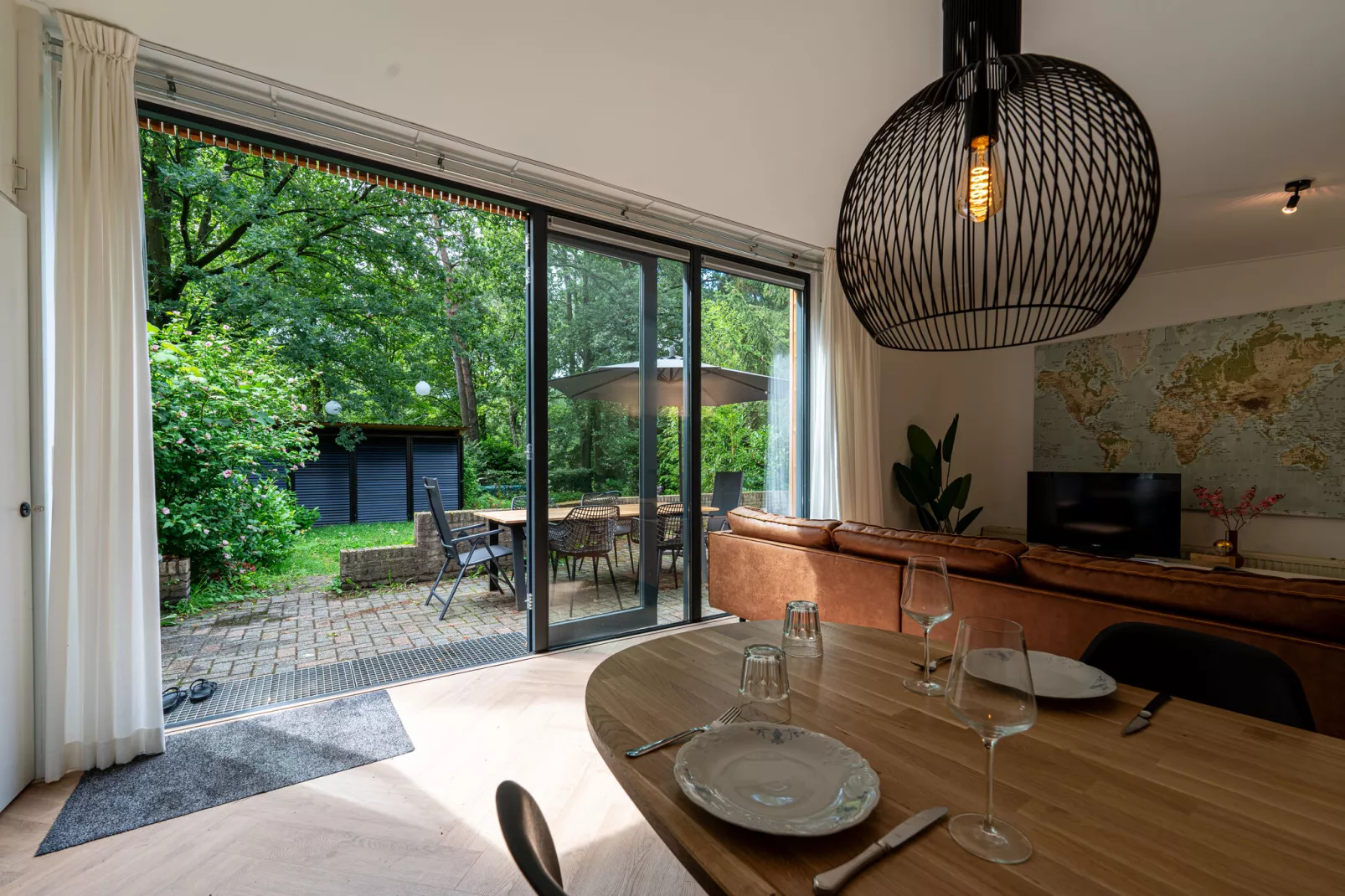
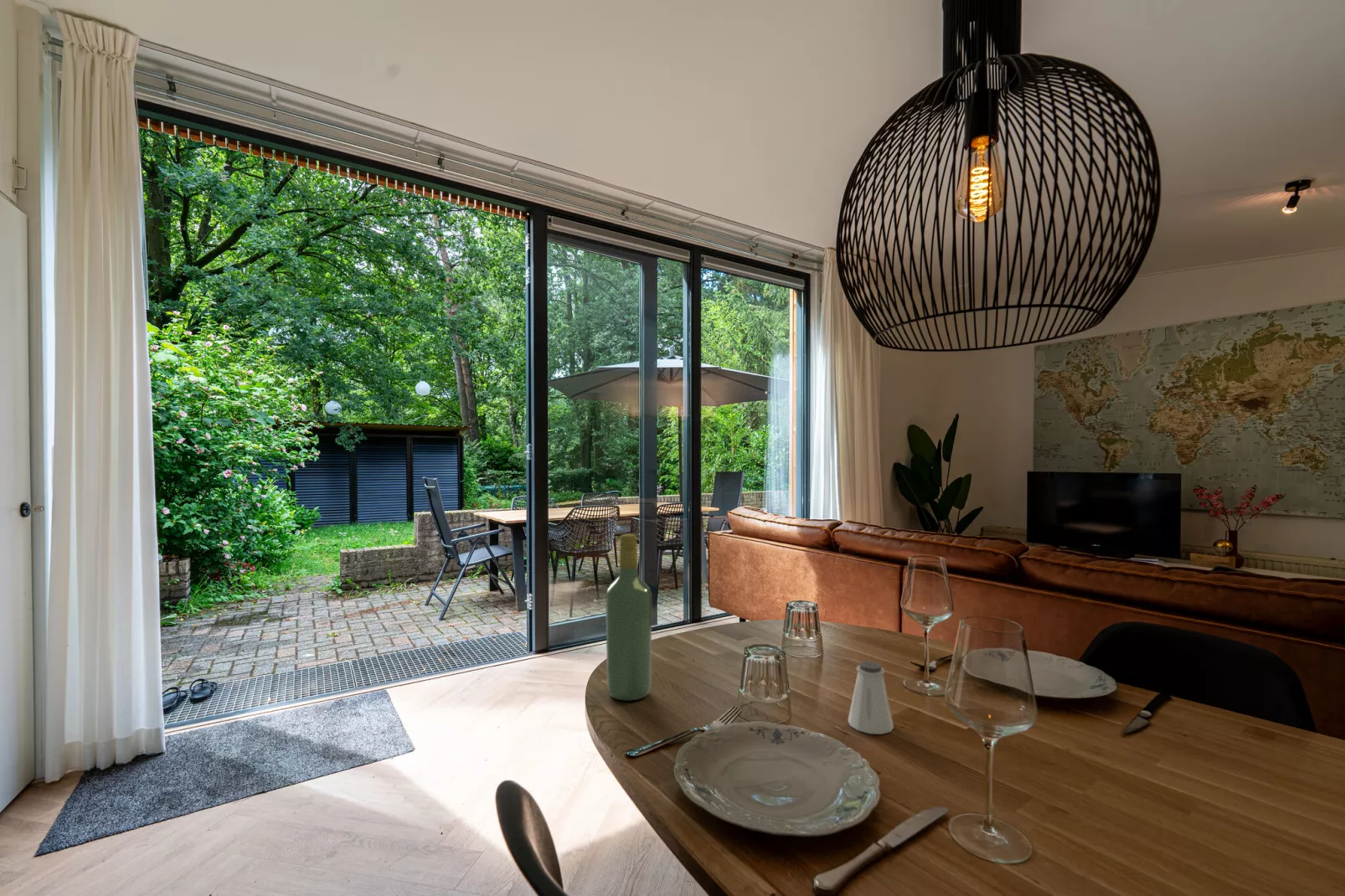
+ wine bottle (629, 614)
+ saltshaker (870, 694)
